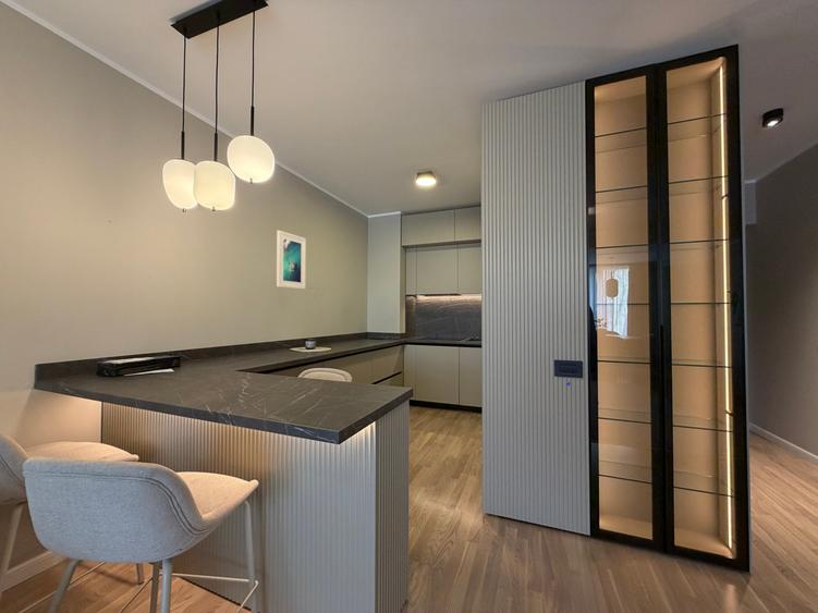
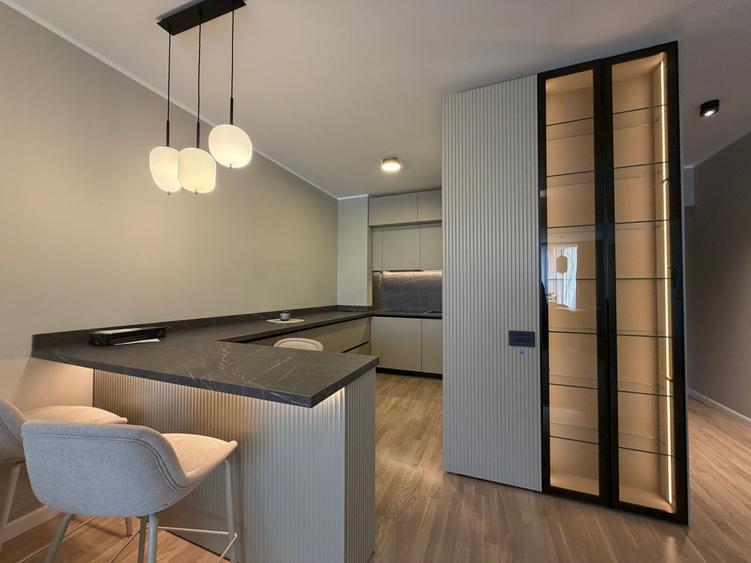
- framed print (292, 261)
